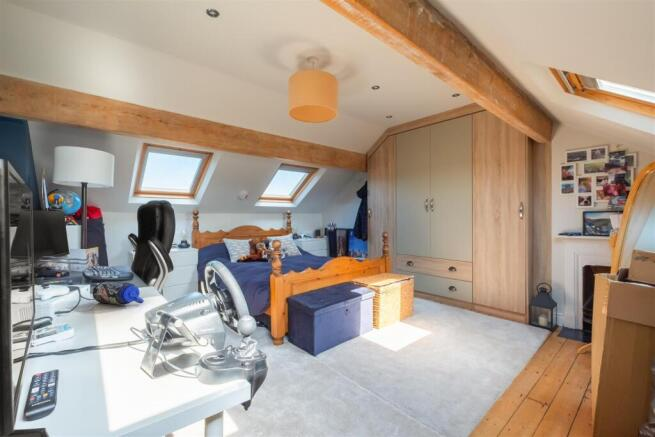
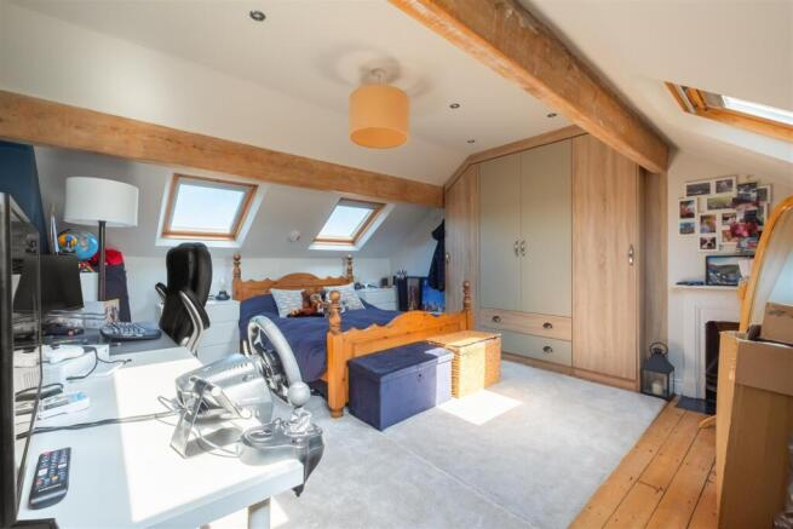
- water bottle (118, 293)
